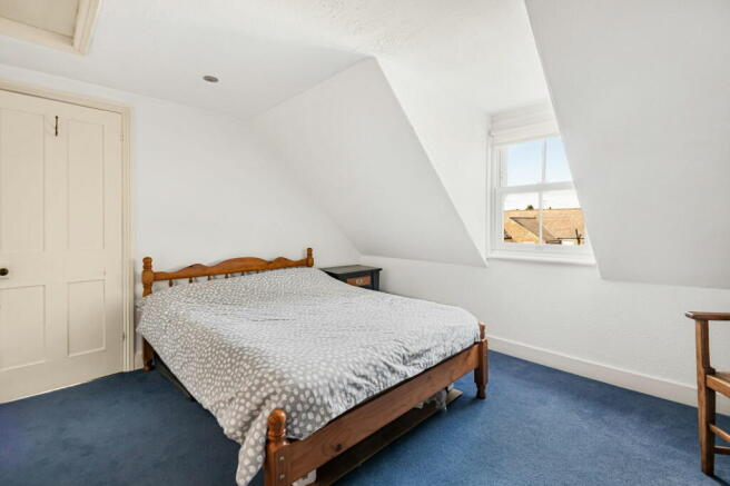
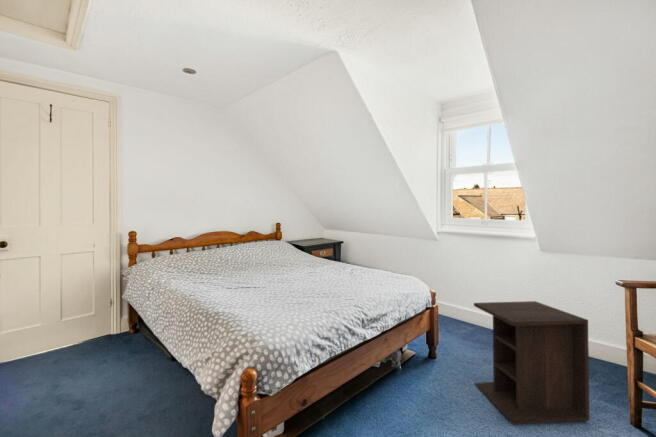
+ nightstand (525, 356)
